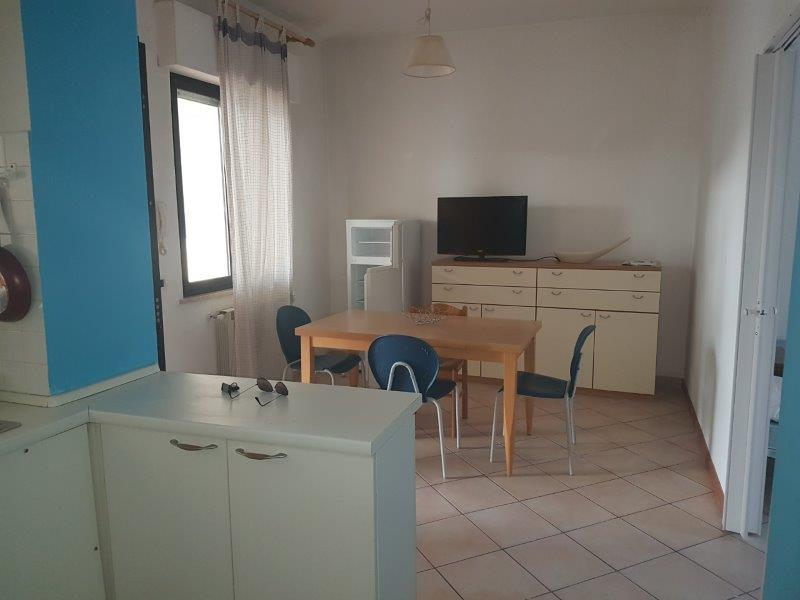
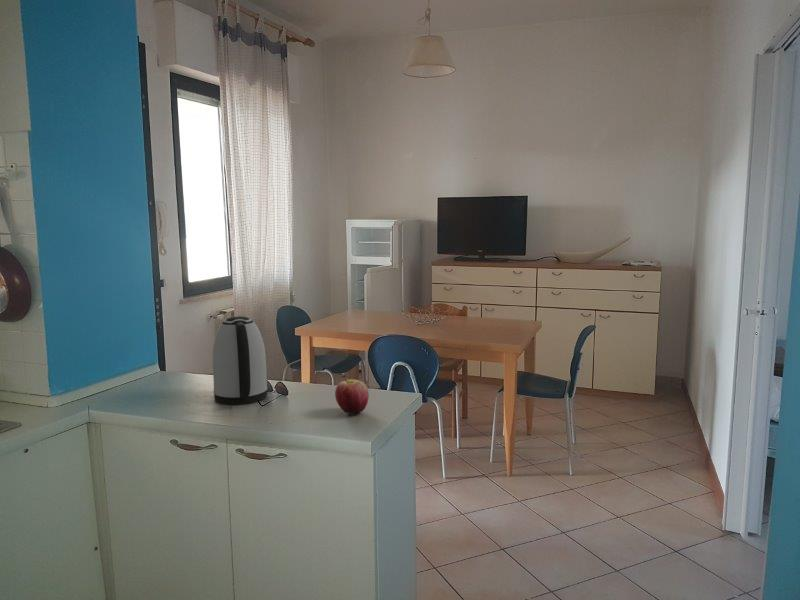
+ apple (352, 395)
+ kettle (240, 359)
